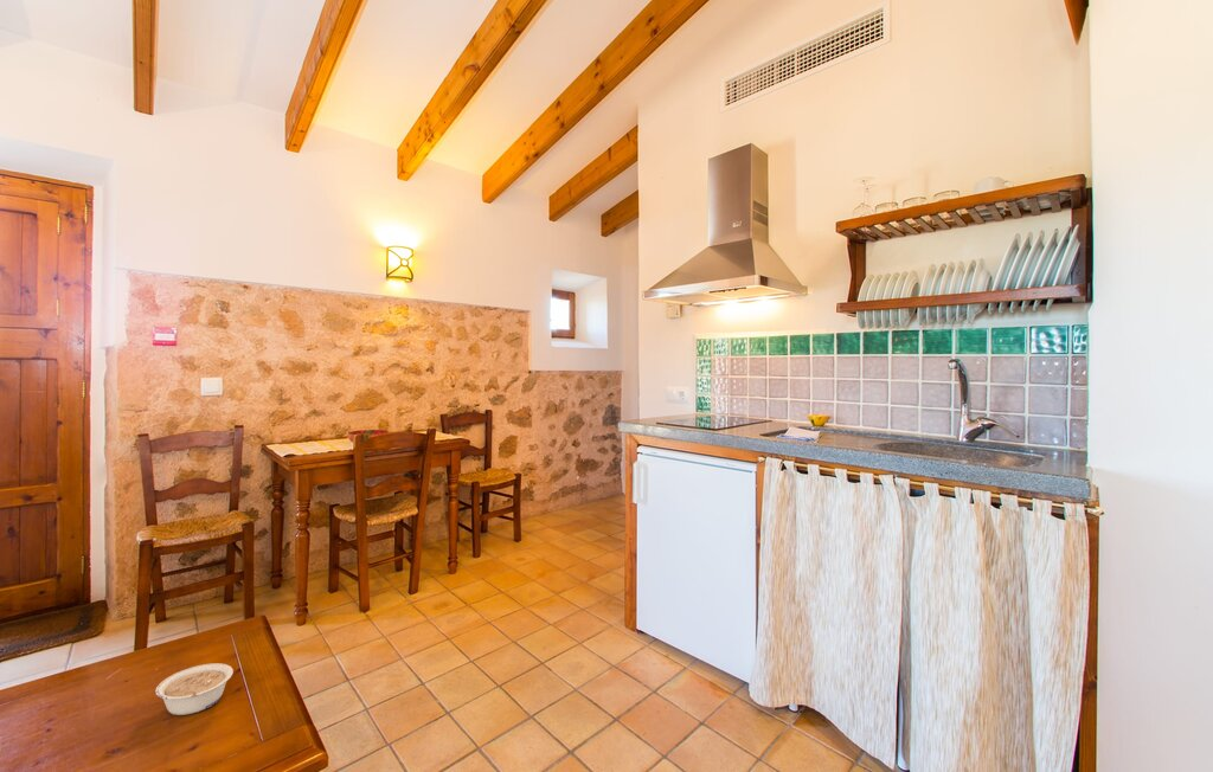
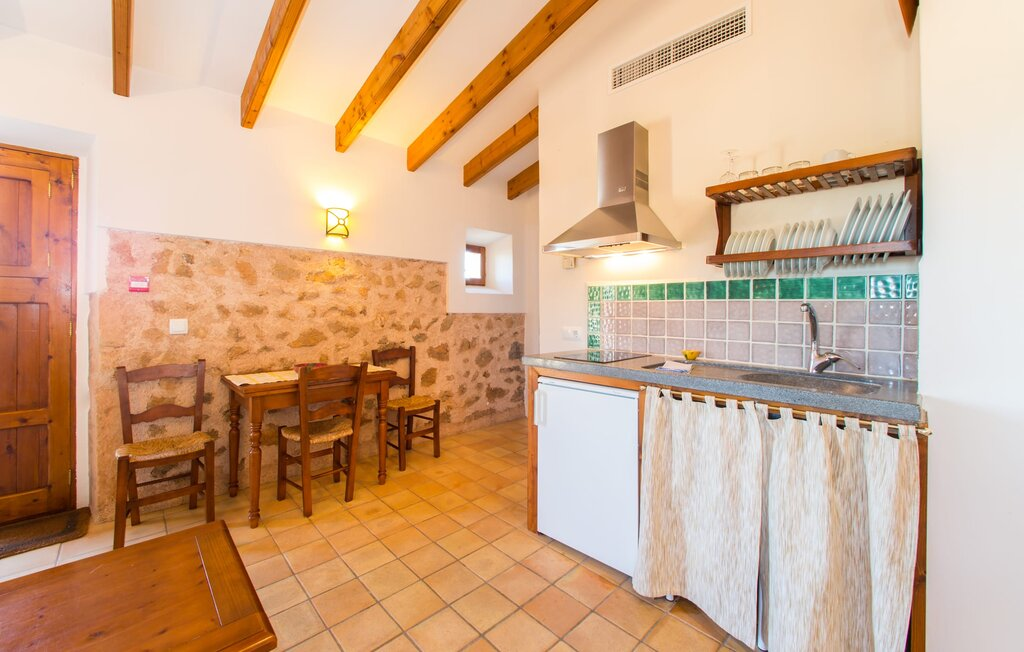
- legume (197, 689)
